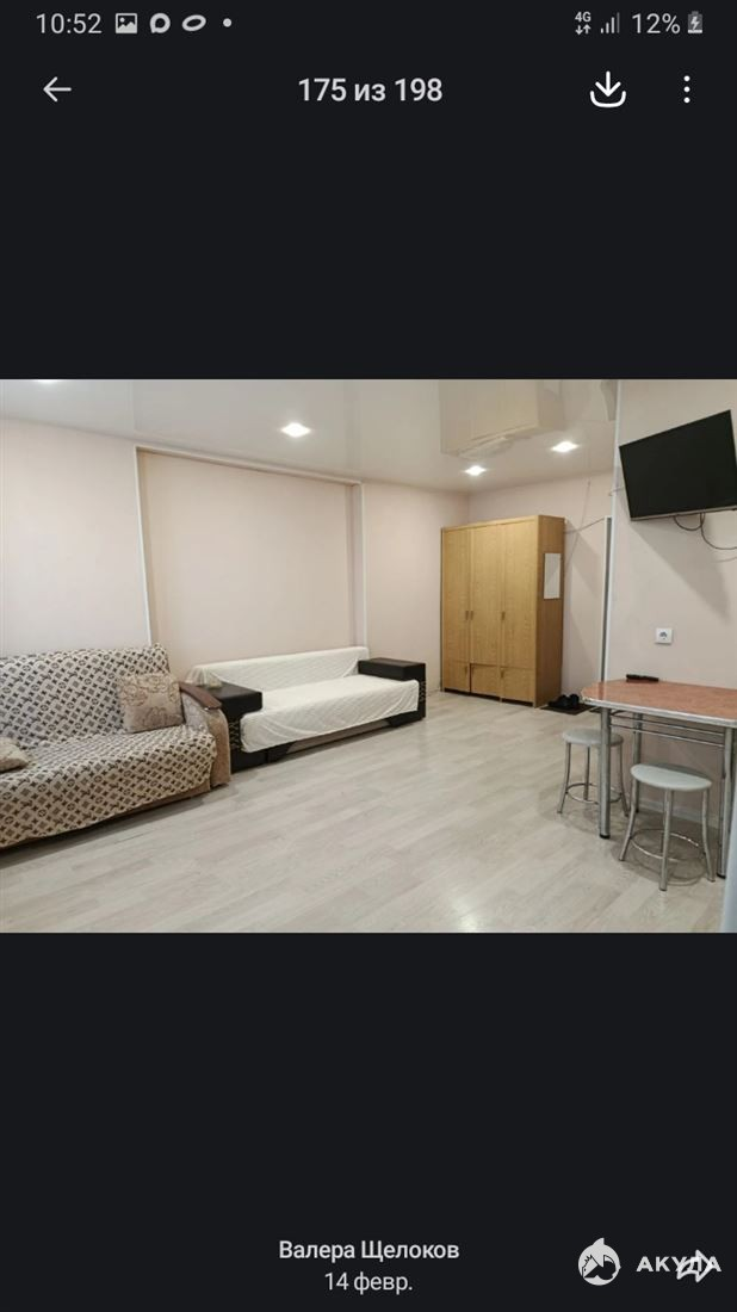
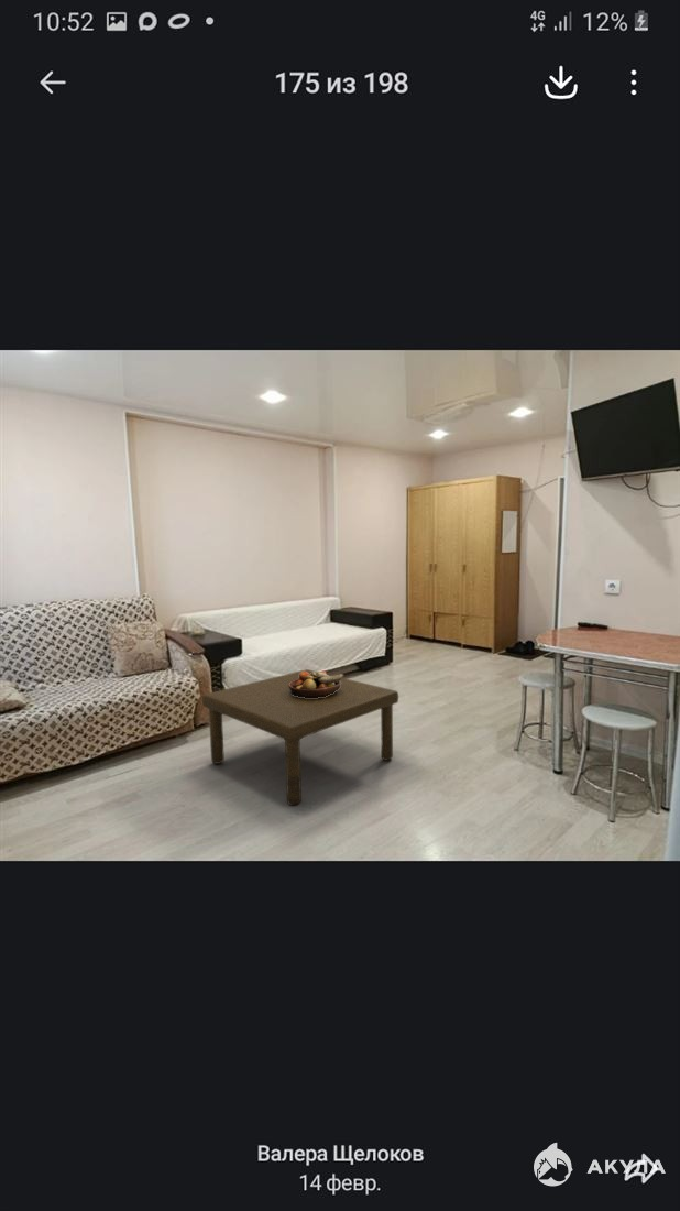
+ fruit bowl (315, 680)
+ coffee table (300, 727)
